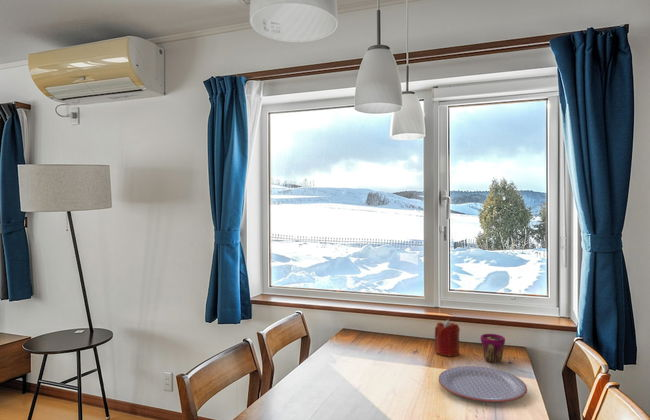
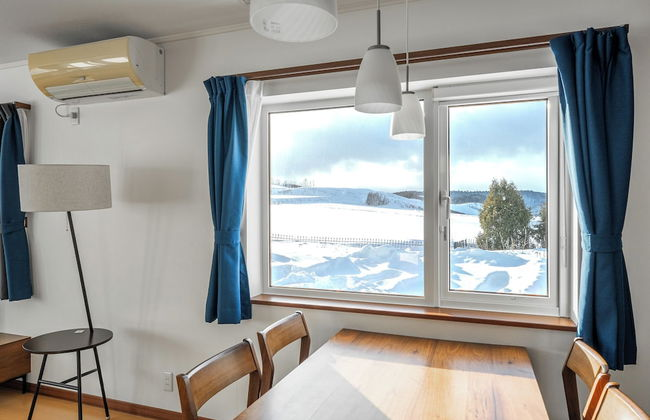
- plate (481, 385)
- cup (492, 349)
- candle (447, 336)
